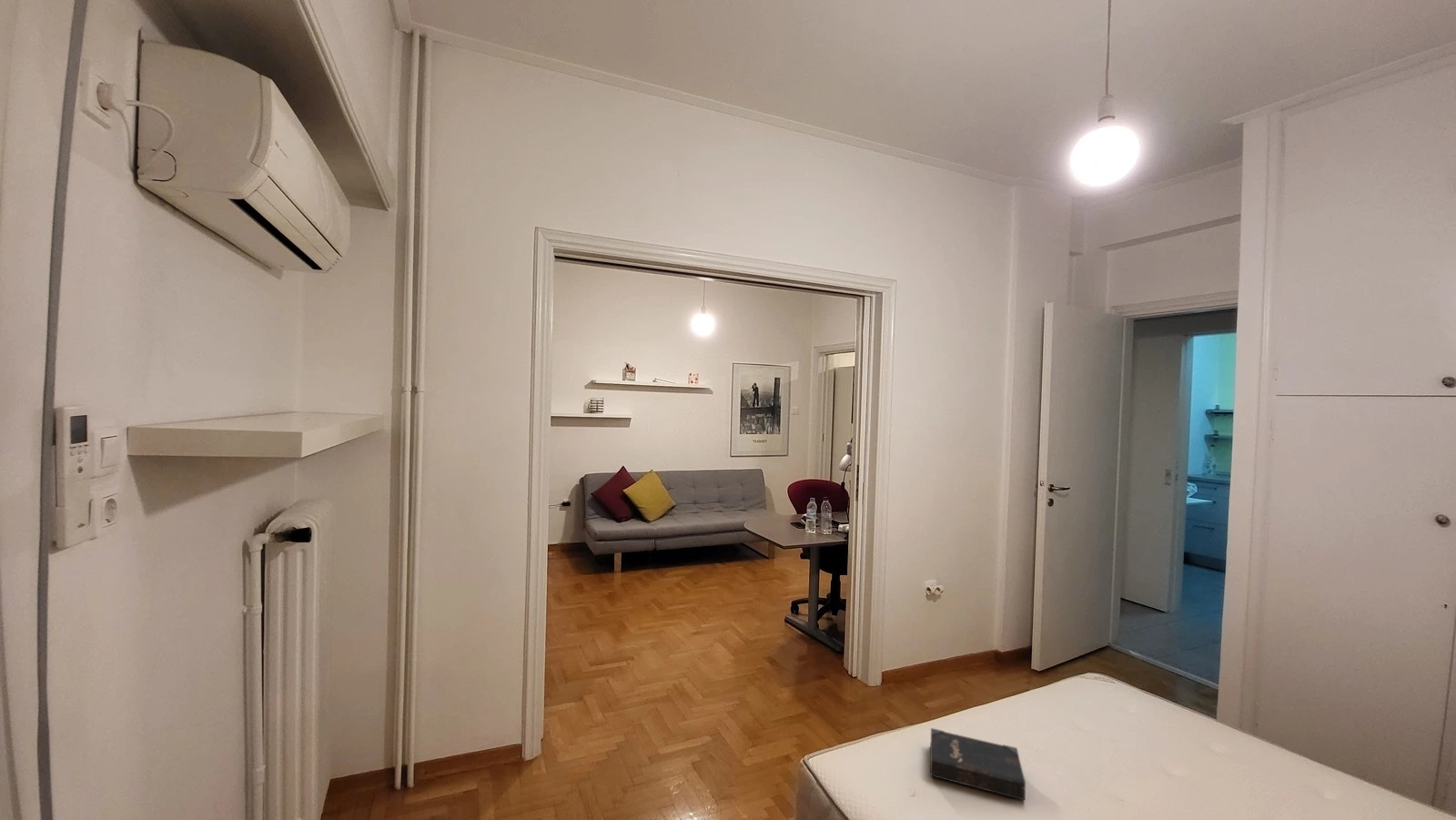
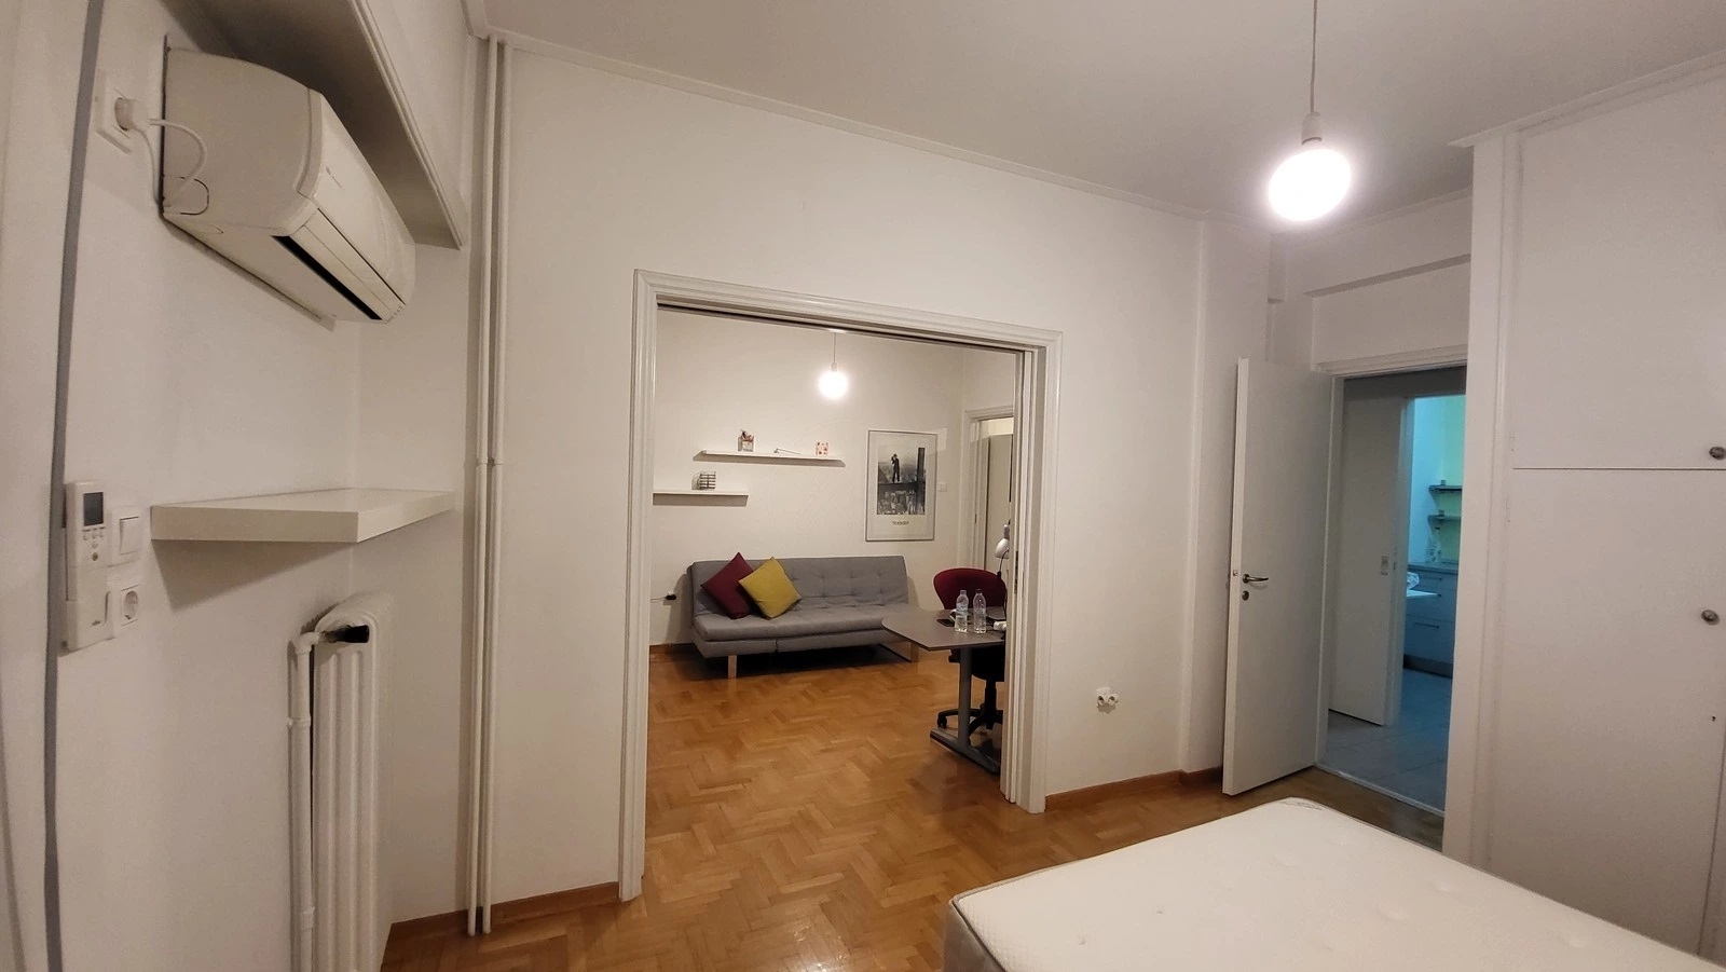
- hardback book (974, 763)
